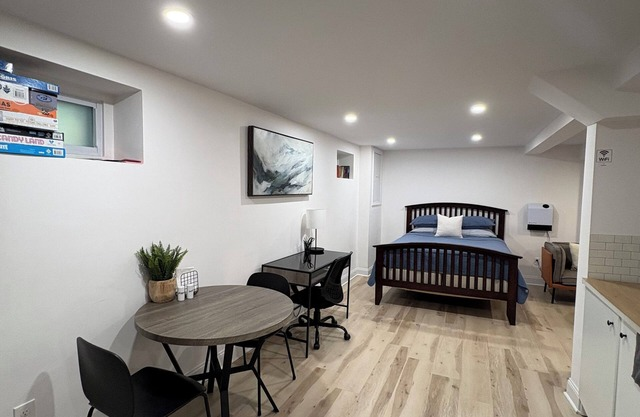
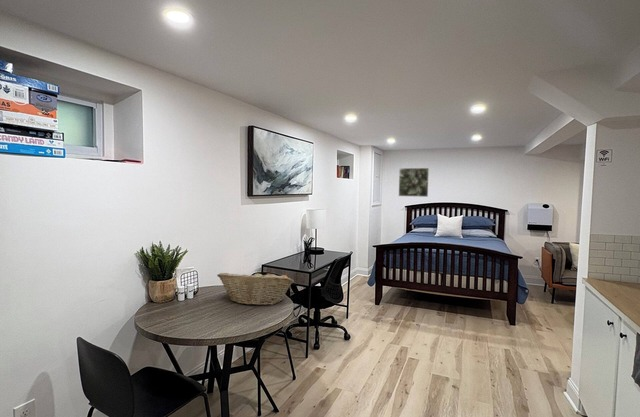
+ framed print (413, 182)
+ fruit basket (255, 283)
